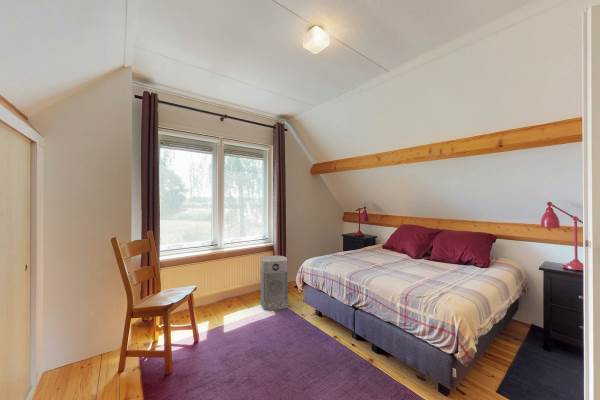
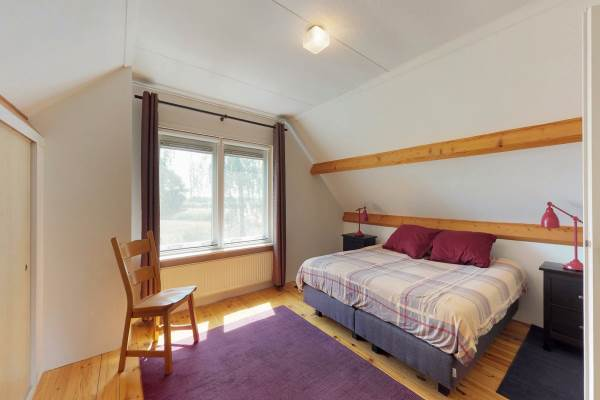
- air purifier (274, 280)
